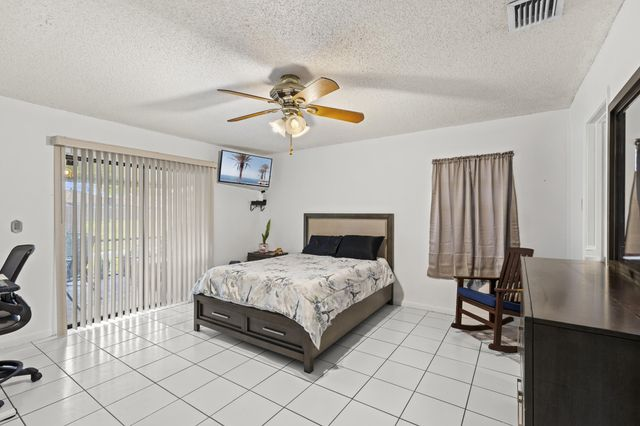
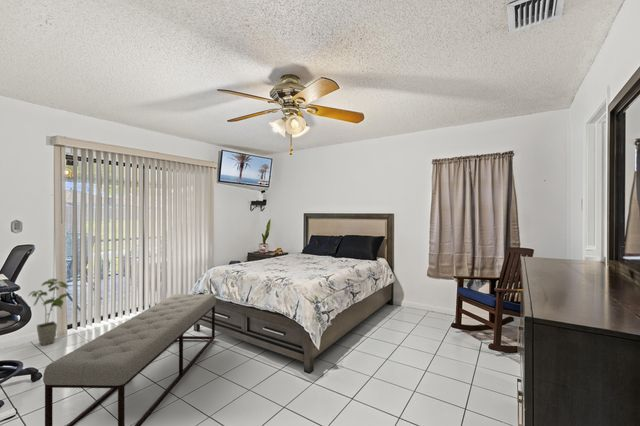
+ house plant (52, 310)
+ bench (155, 347)
